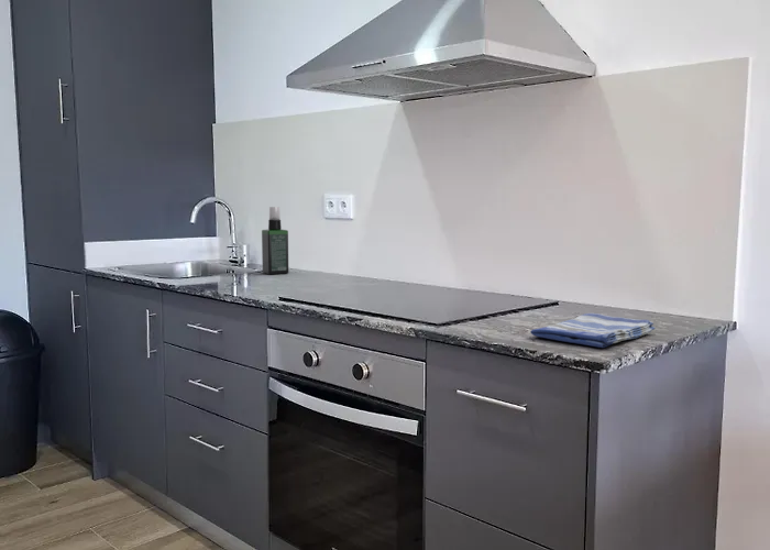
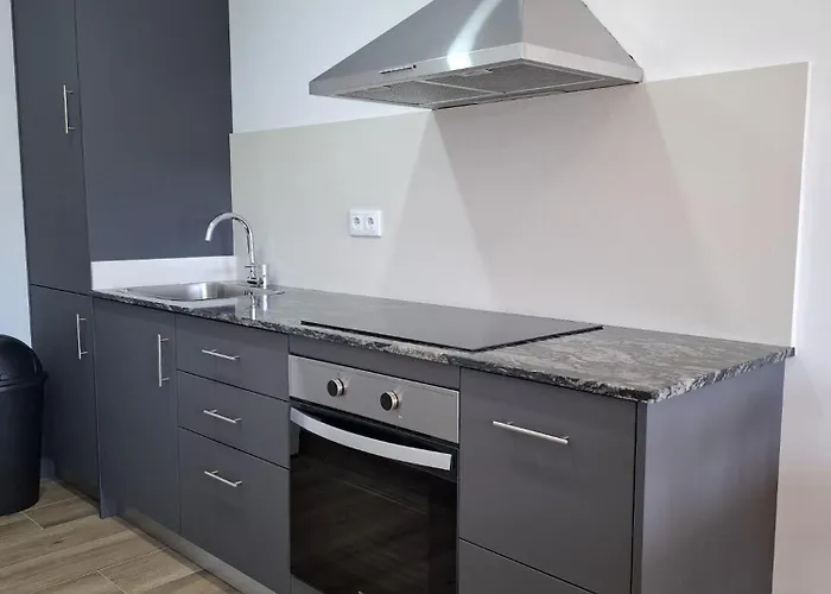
- spray bottle (275, 240)
- dish towel (593, 328)
